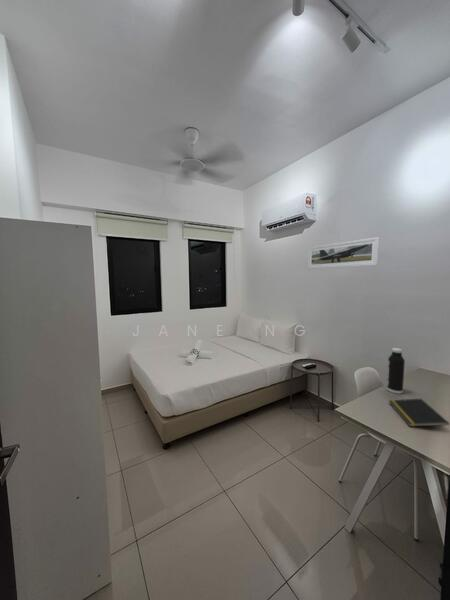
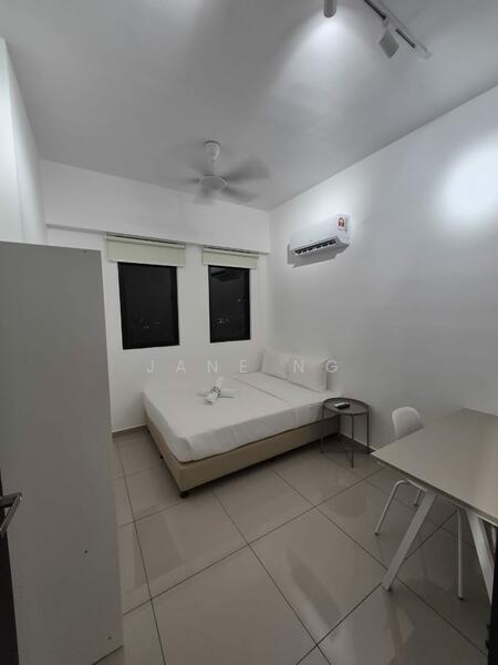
- notepad (415, 411)
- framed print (338, 255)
- water bottle (395, 370)
